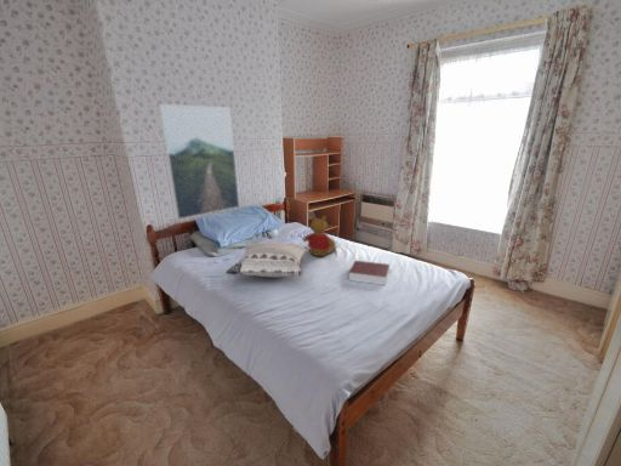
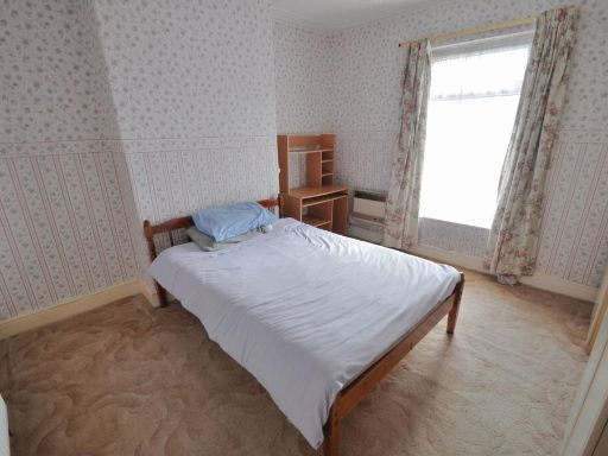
- decorative pillow (270, 258)
- book (369, 272)
- teddy bear (321, 233)
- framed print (204, 161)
